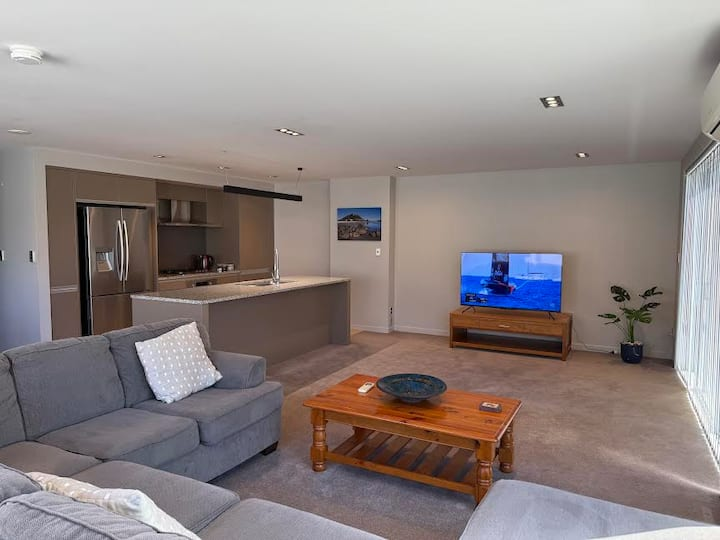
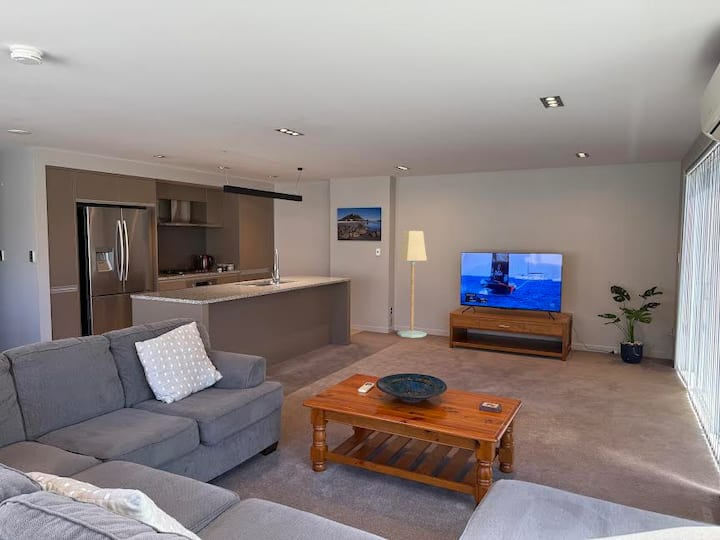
+ floor lamp (412, 283)
